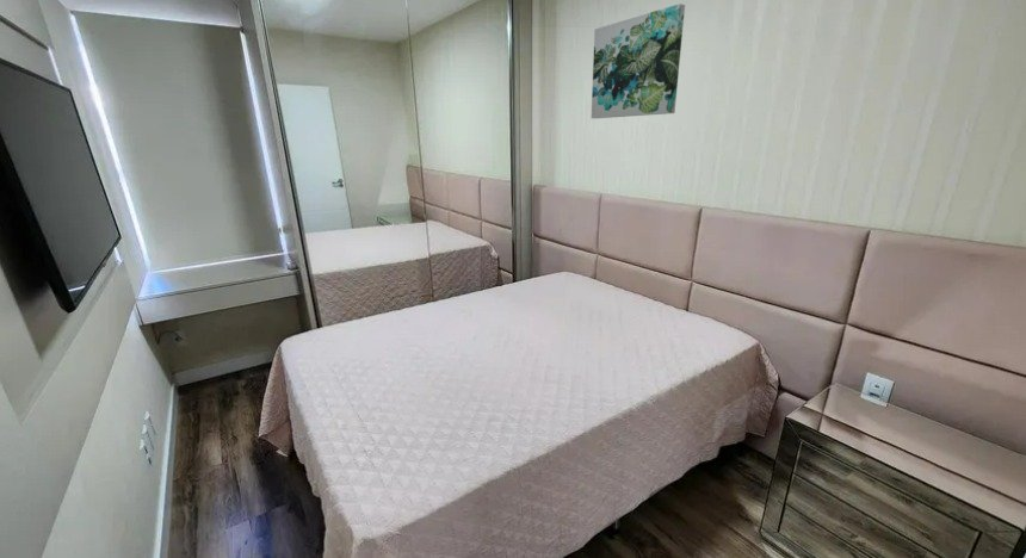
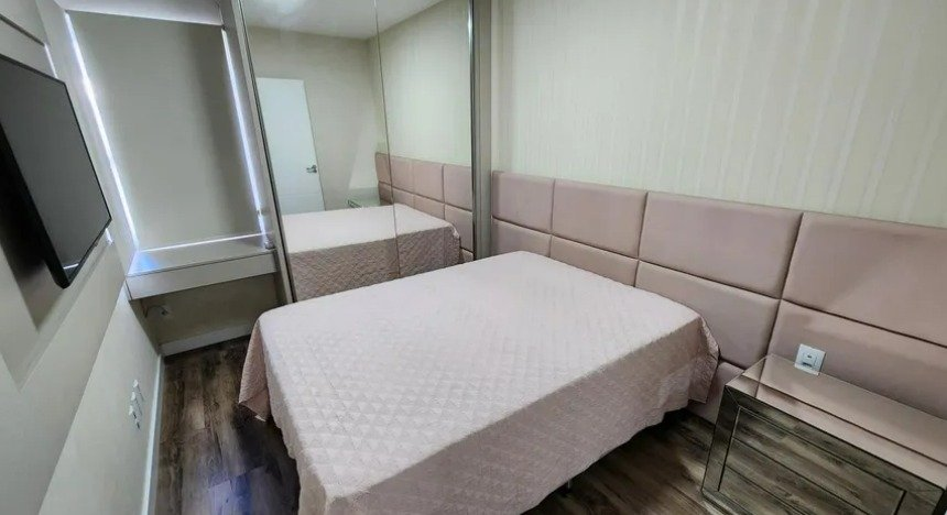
- wall art (632, 68)
